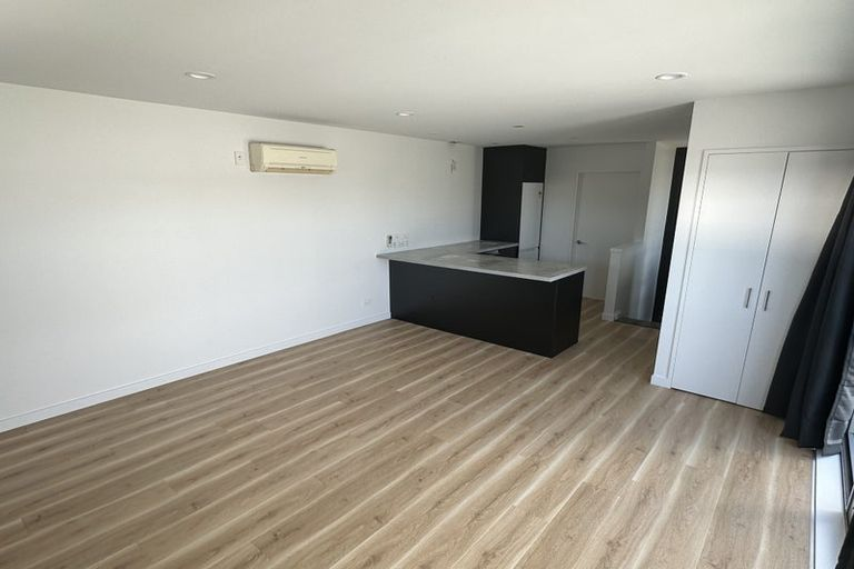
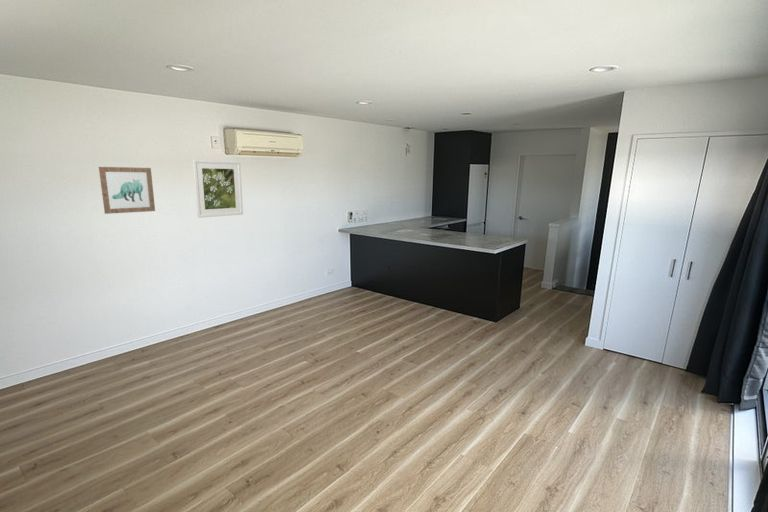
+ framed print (219, 188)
+ wall art (128, 190)
